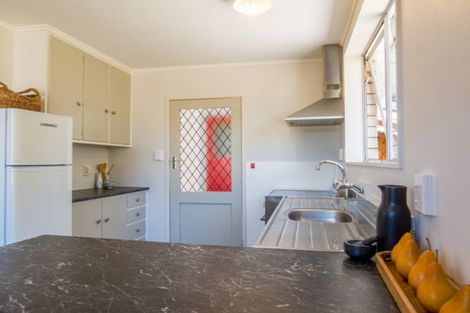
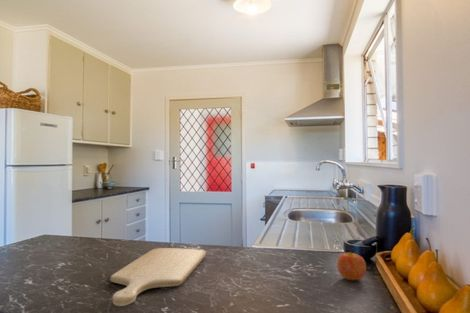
+ apple (351, 263)
+ chopping board (156, 270)
